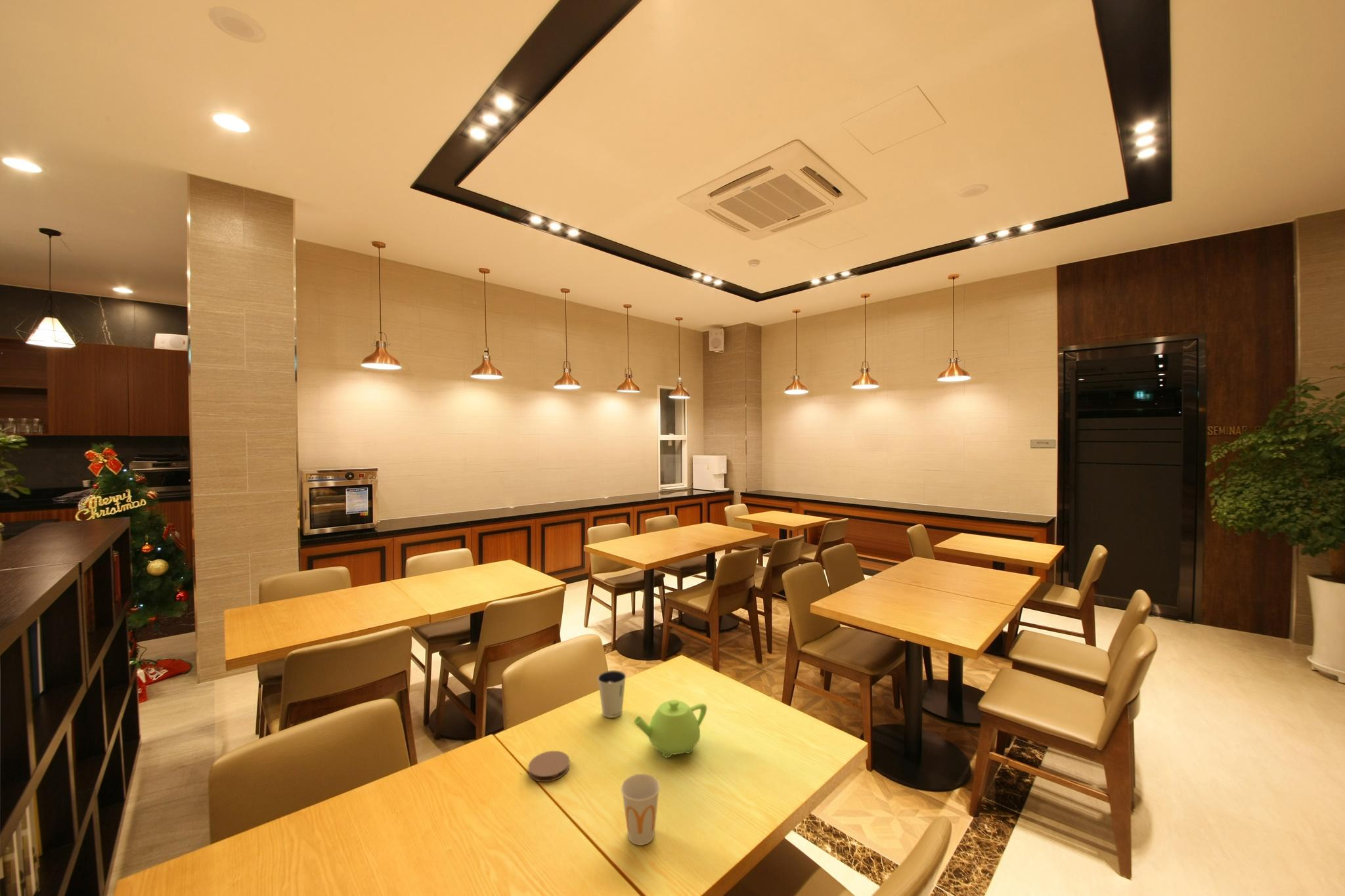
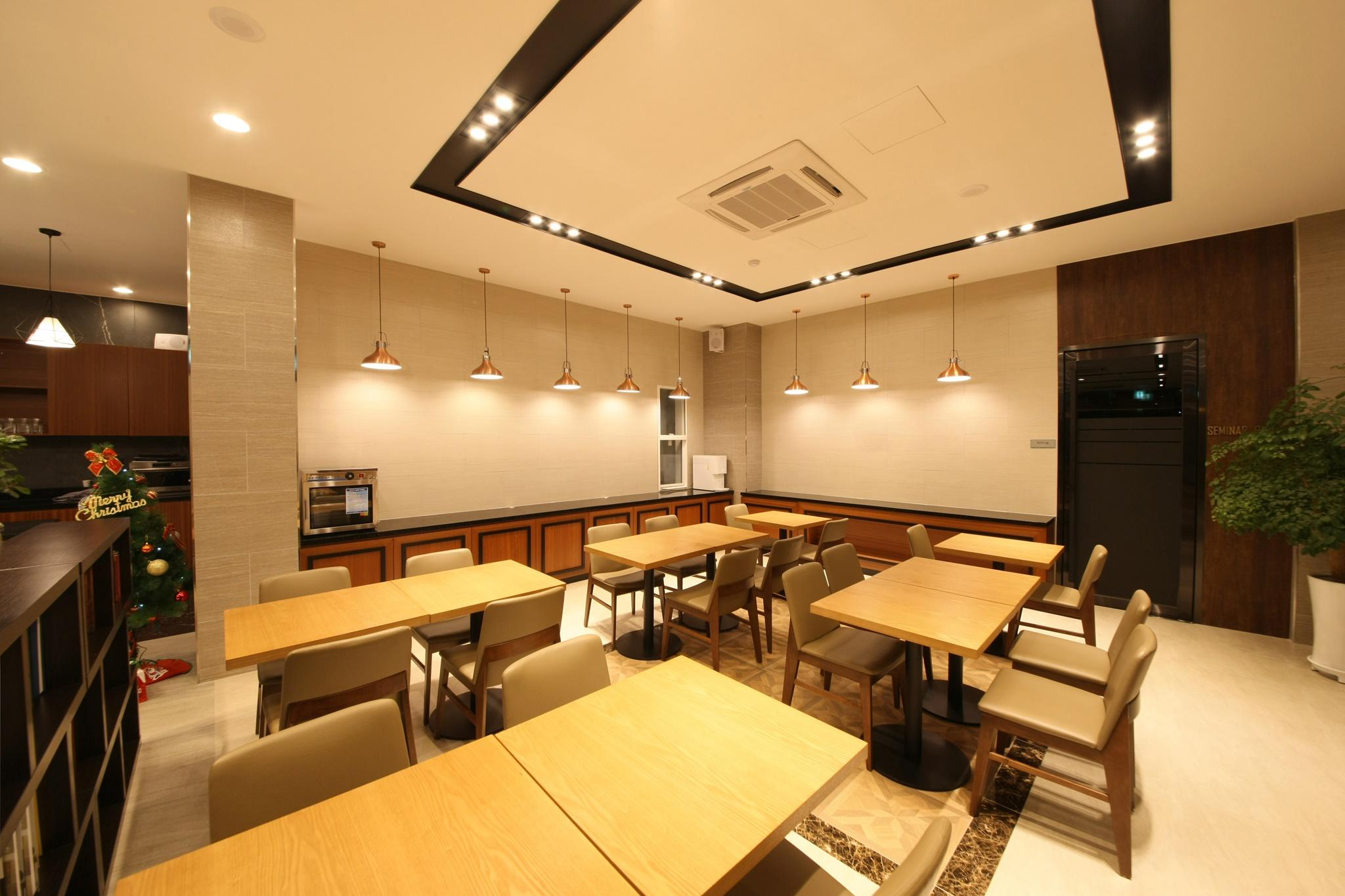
- coaster (549, 765)
- cup (640, 810)
- teapot (671, 724)
- dixie cup (612, 694)
